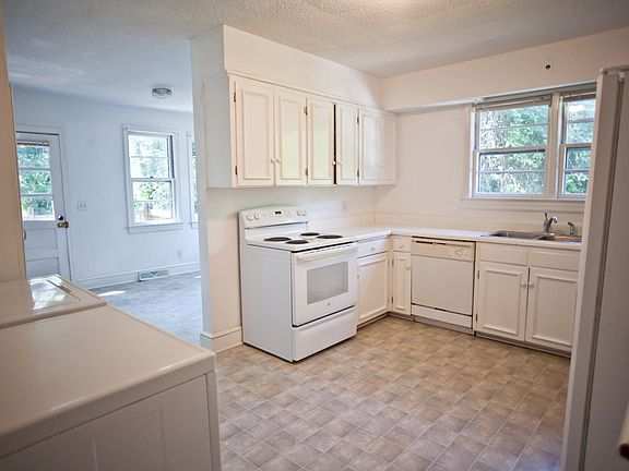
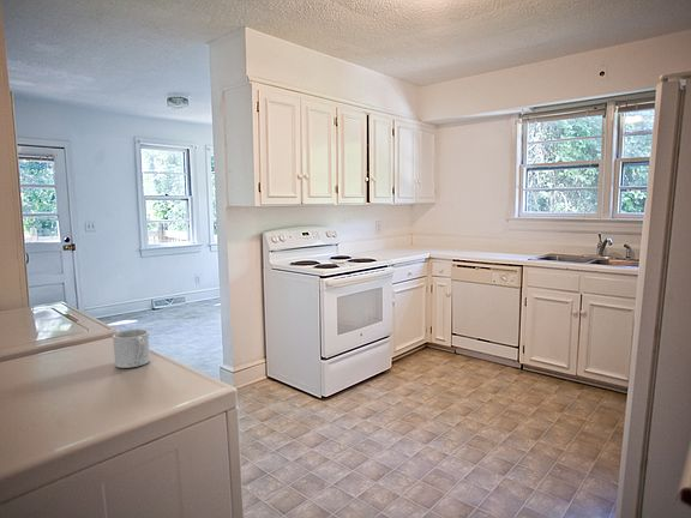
+ mug (133, 349)
